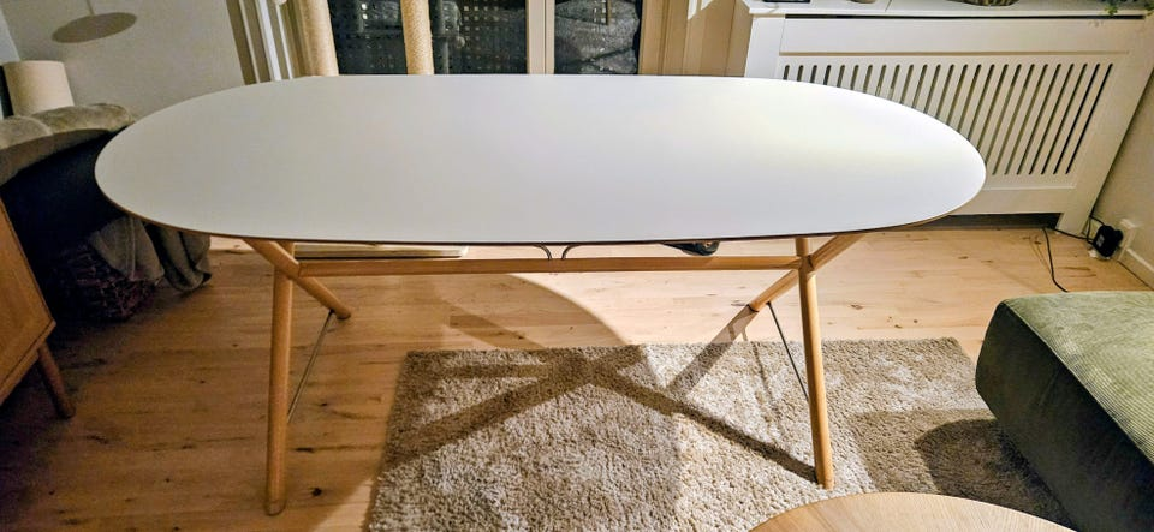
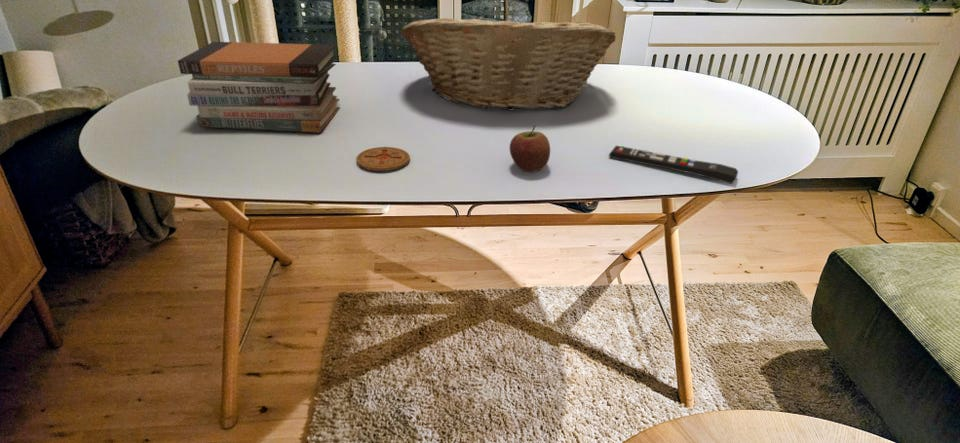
+ coaster (383, 158)
+ fruit basket (506, 52)
+ apple (530, 147)
+ book stack (266, 85)
+ remote control (671, 162)
